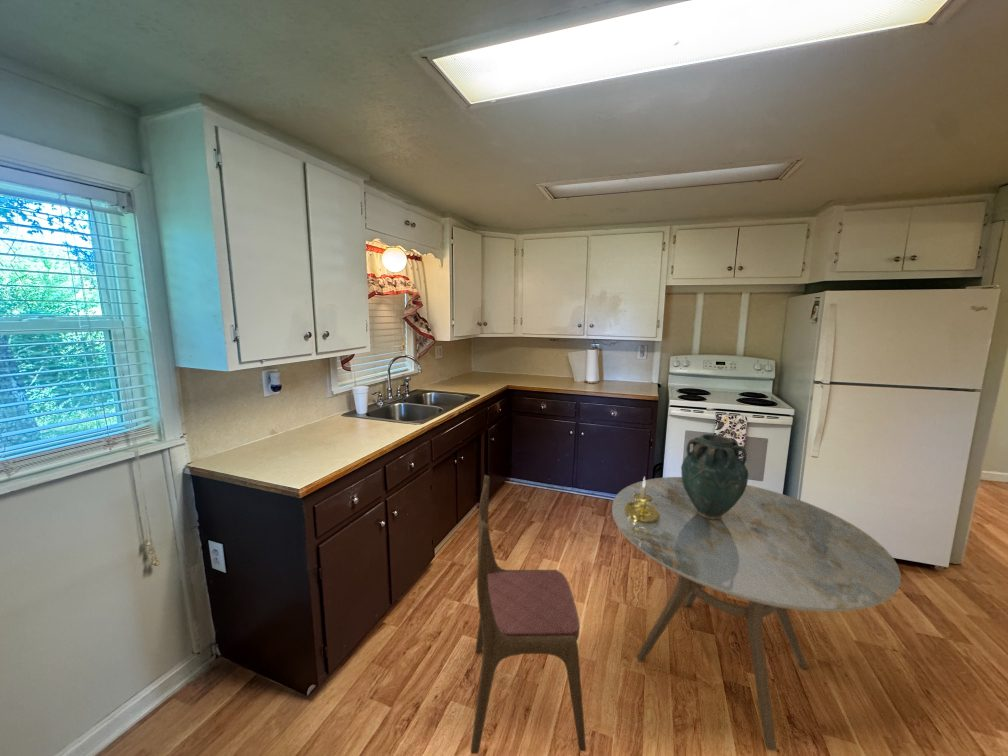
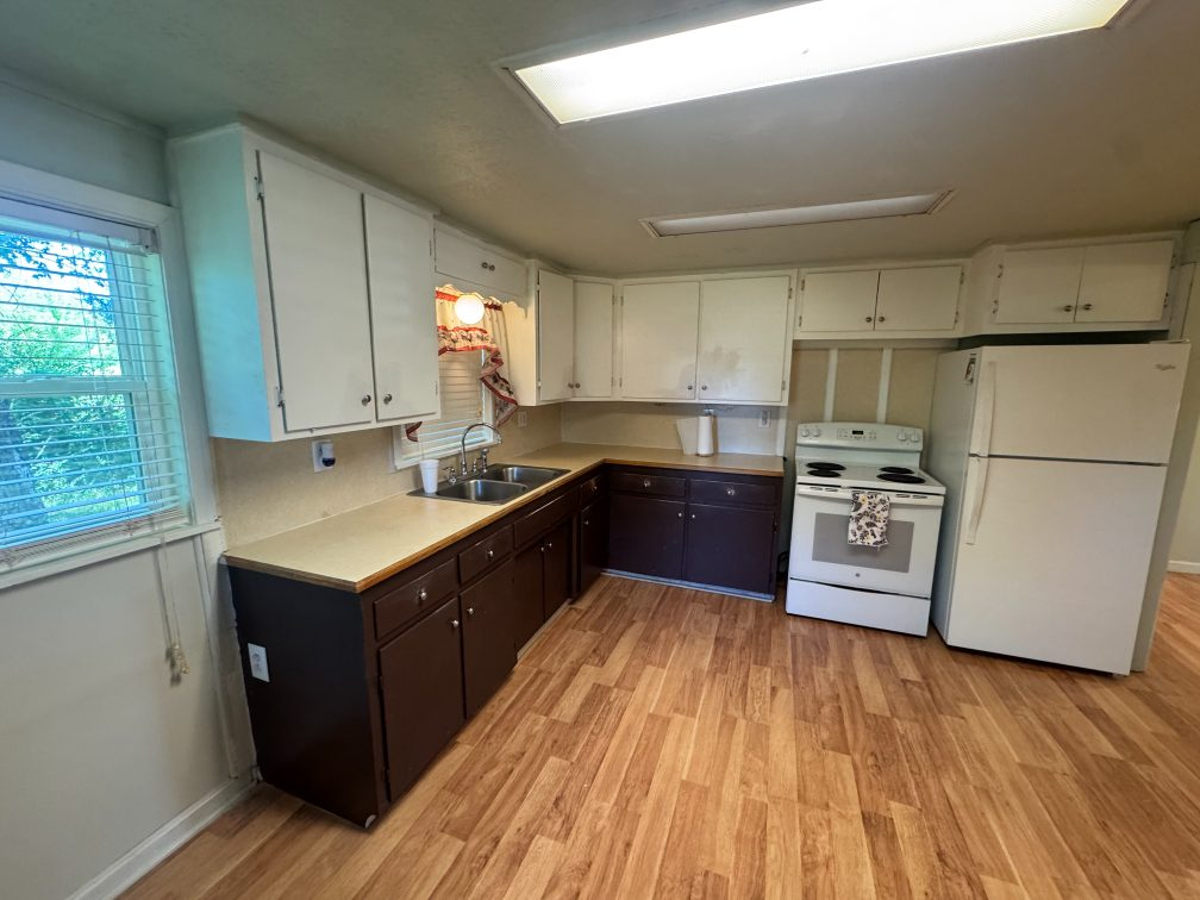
- candle holder (642, 493)
- vase (713, 476)
- dining chair (525, 598)
- dining table (727, 593)
